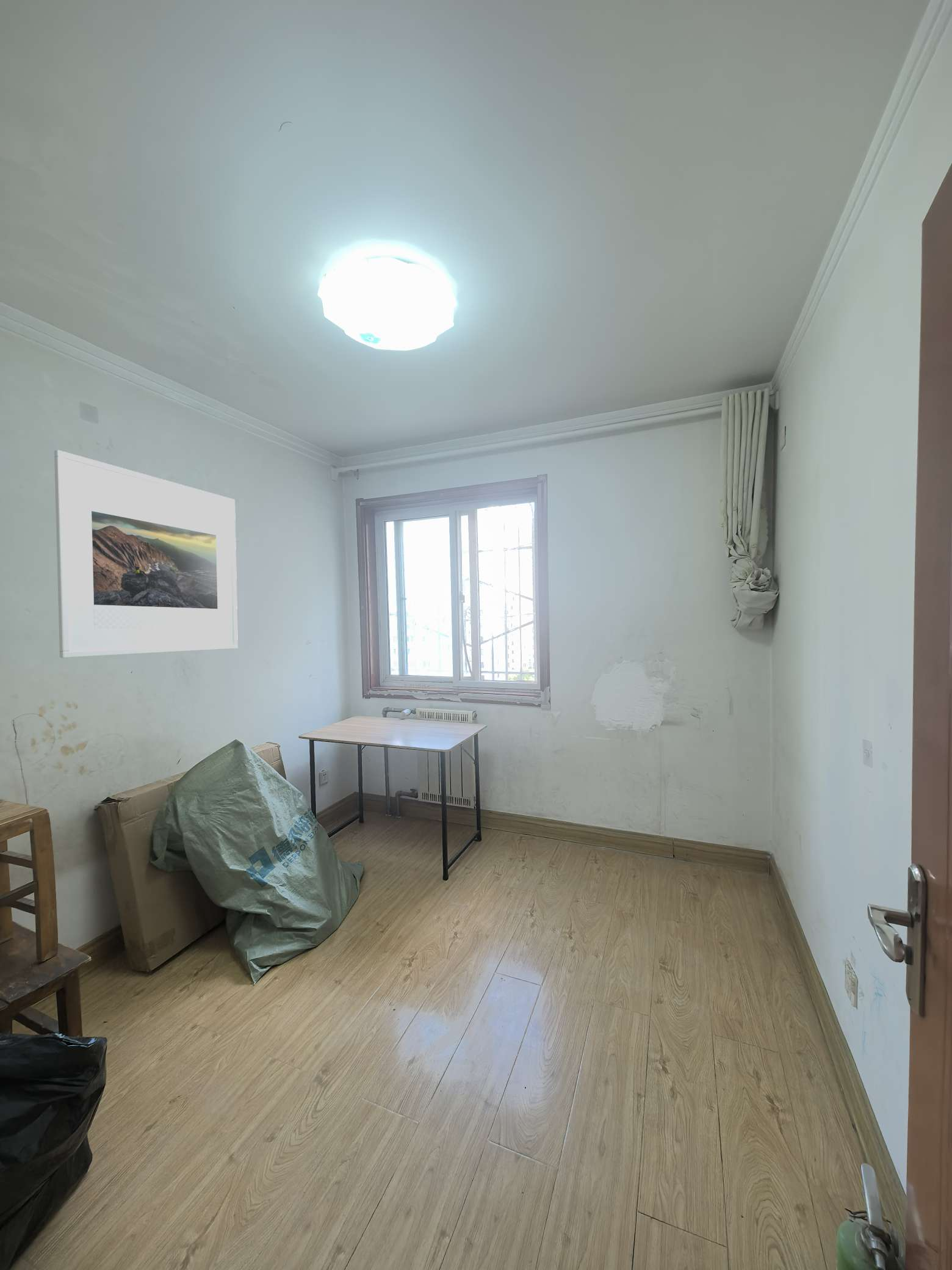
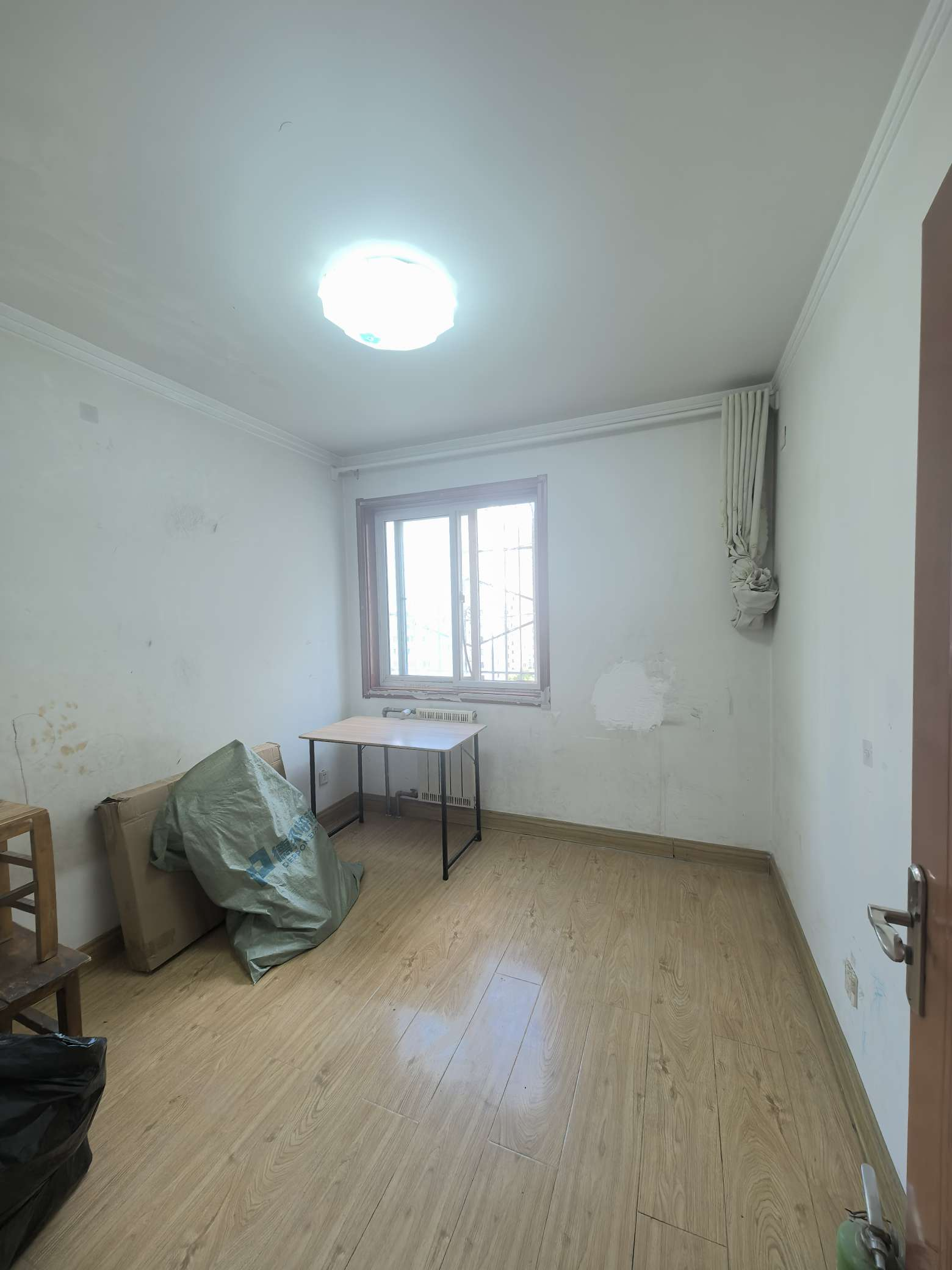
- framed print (161, 565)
